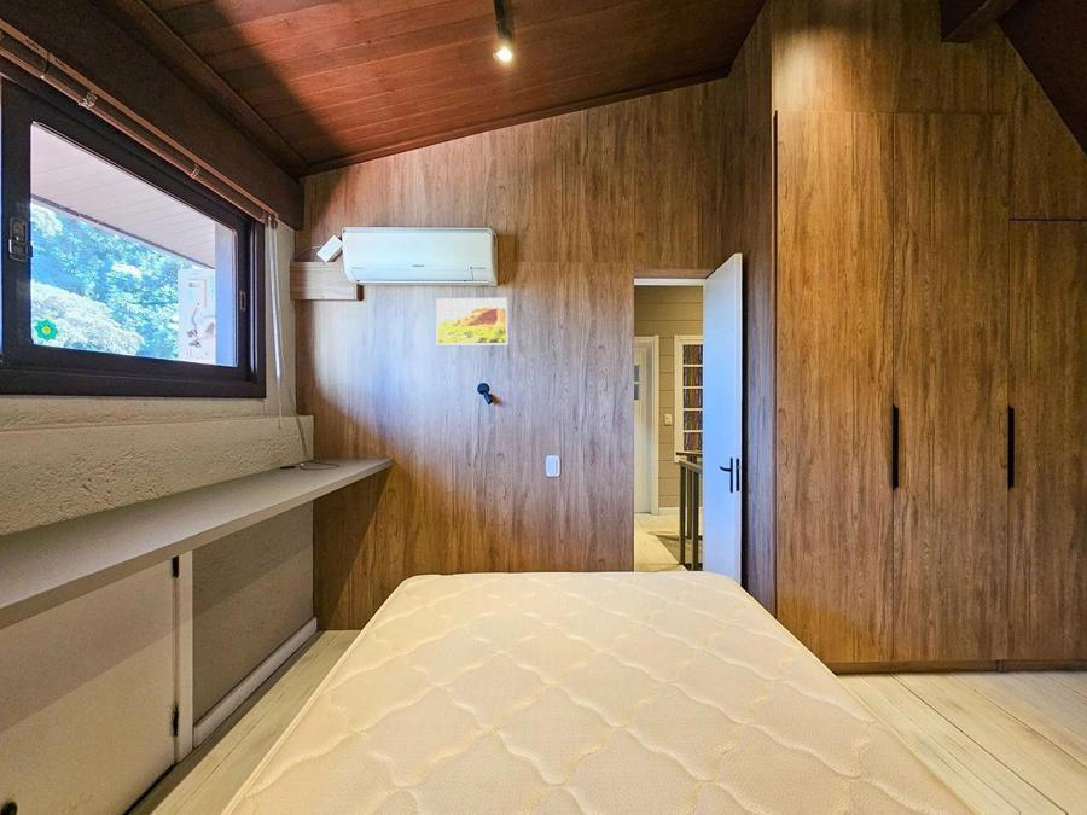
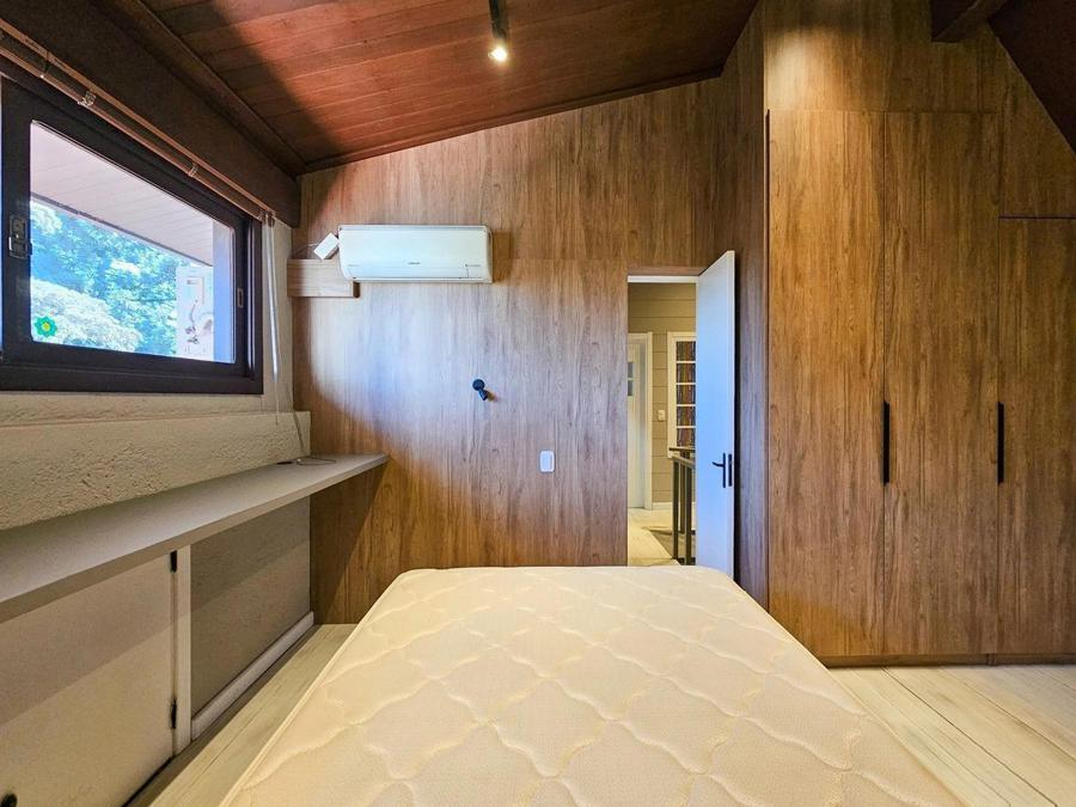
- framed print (472, 321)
